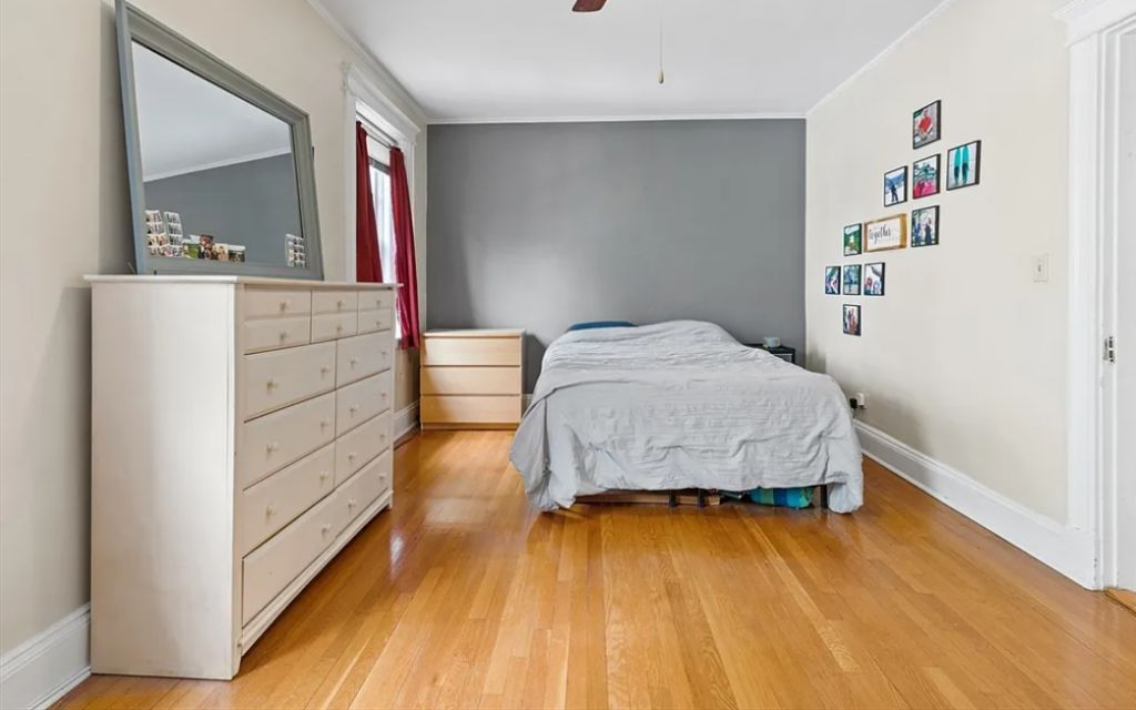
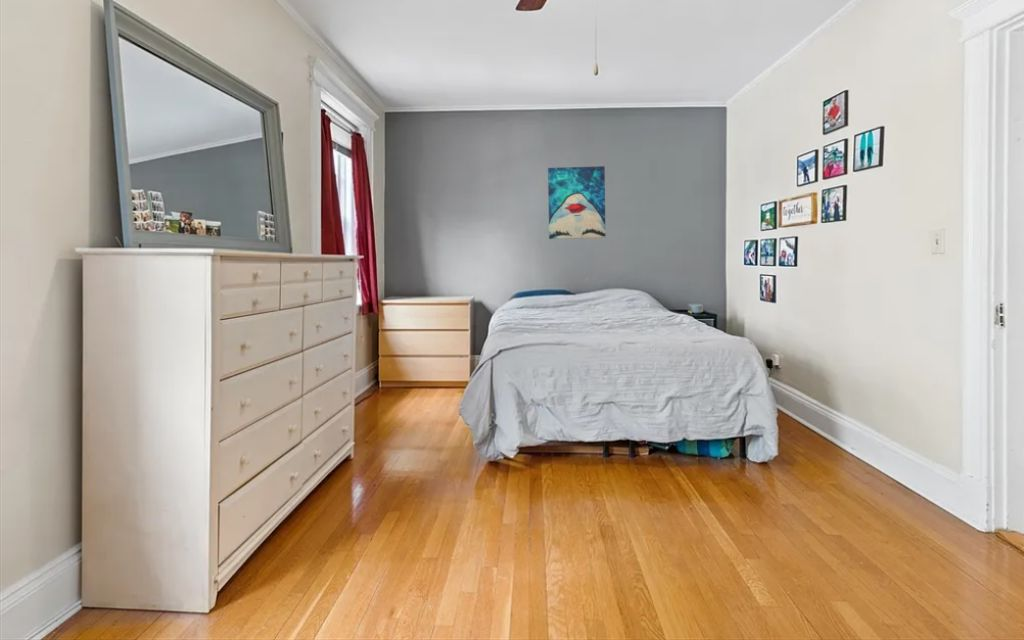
+ wall art (576, 202)
